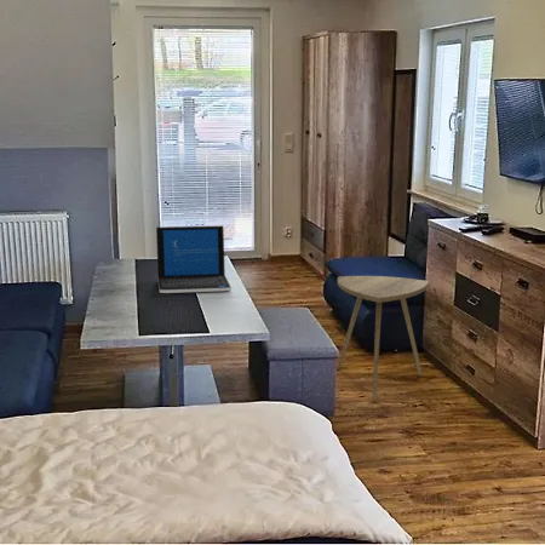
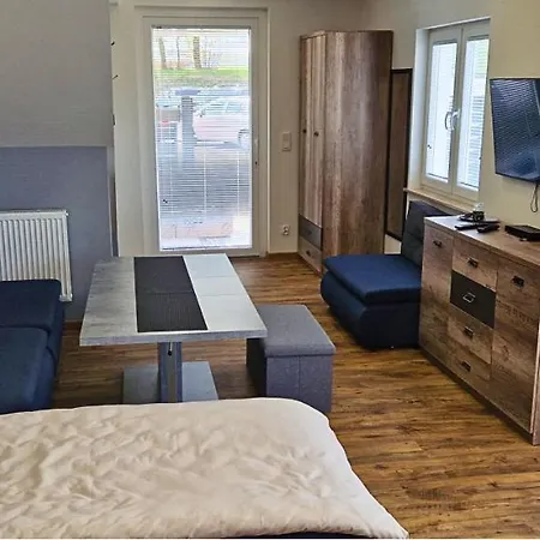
- side table (379, 335)
- laptop (193, 258)
